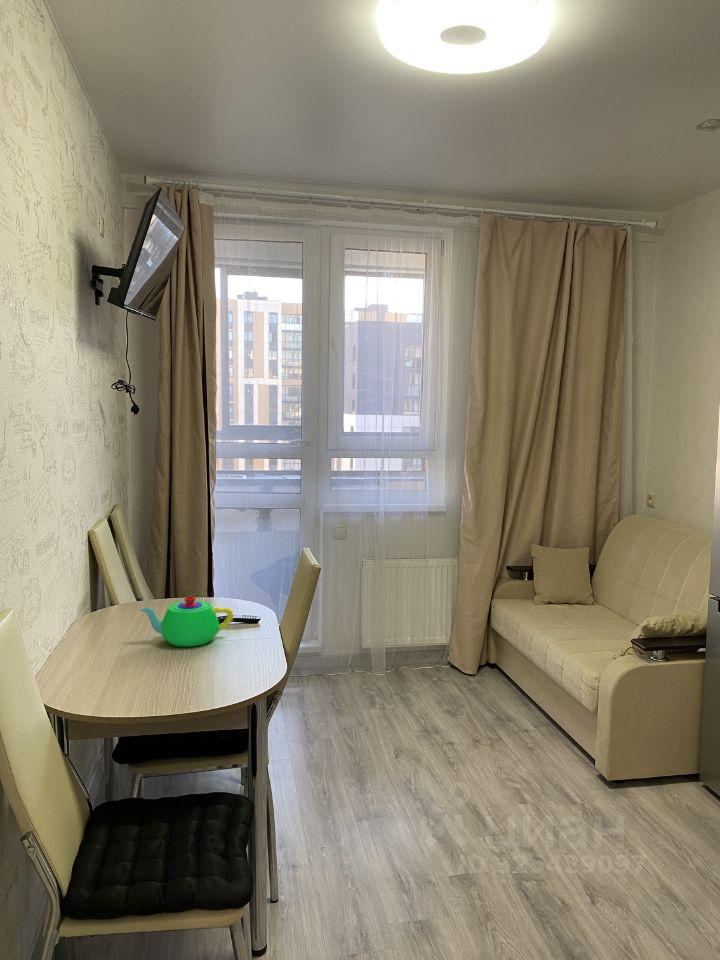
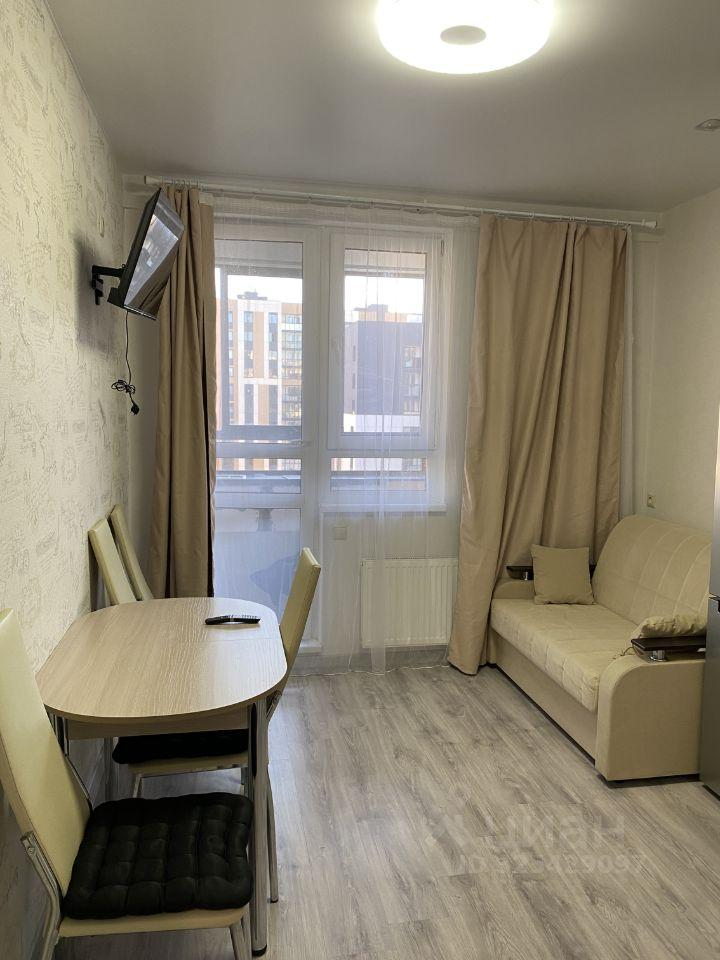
- teapot (187, 619)
